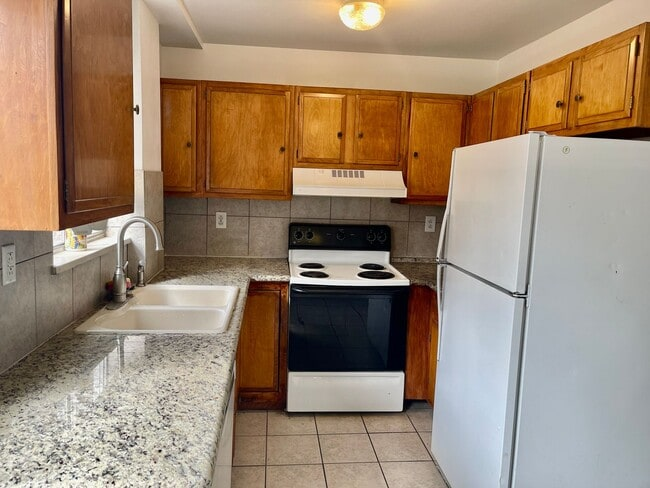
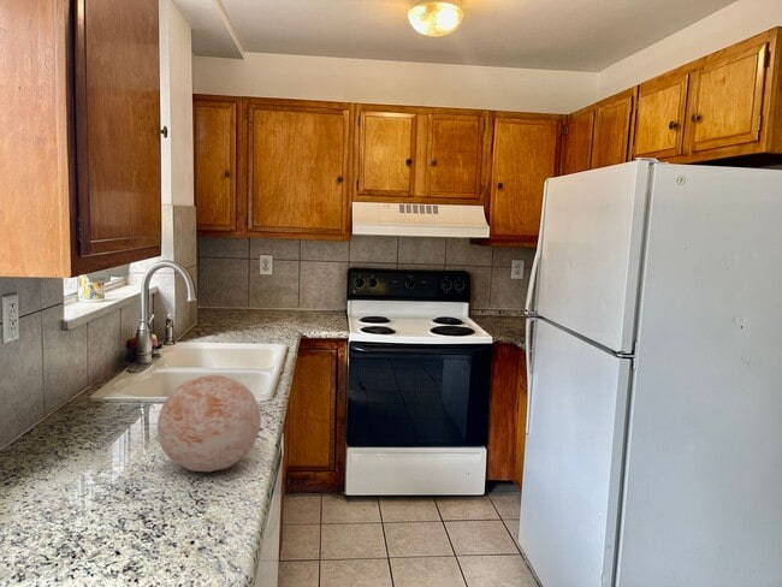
+ decorative ball (209, 422)
